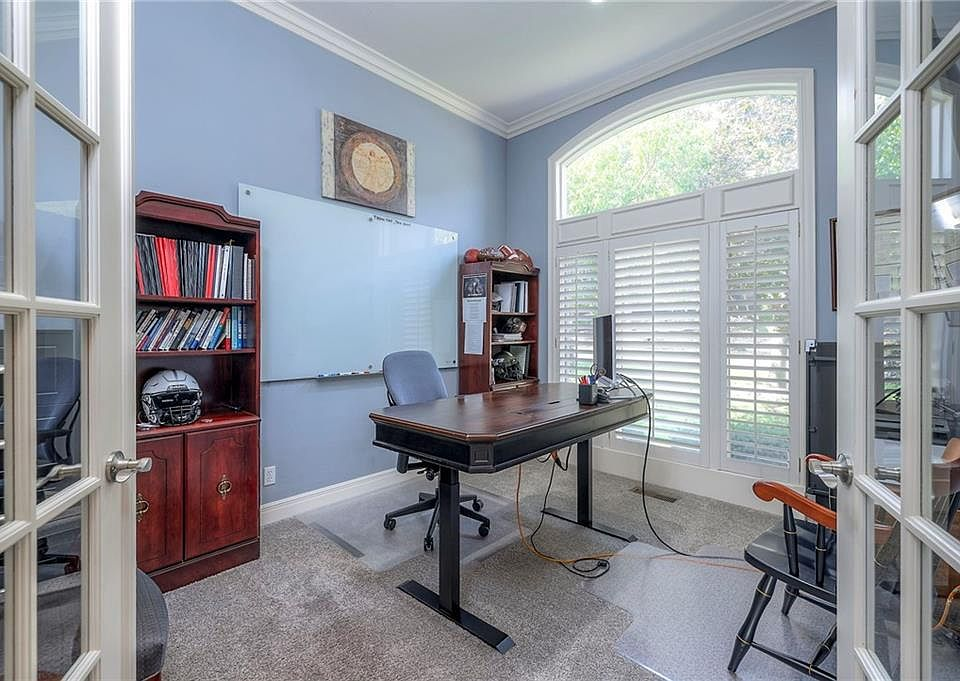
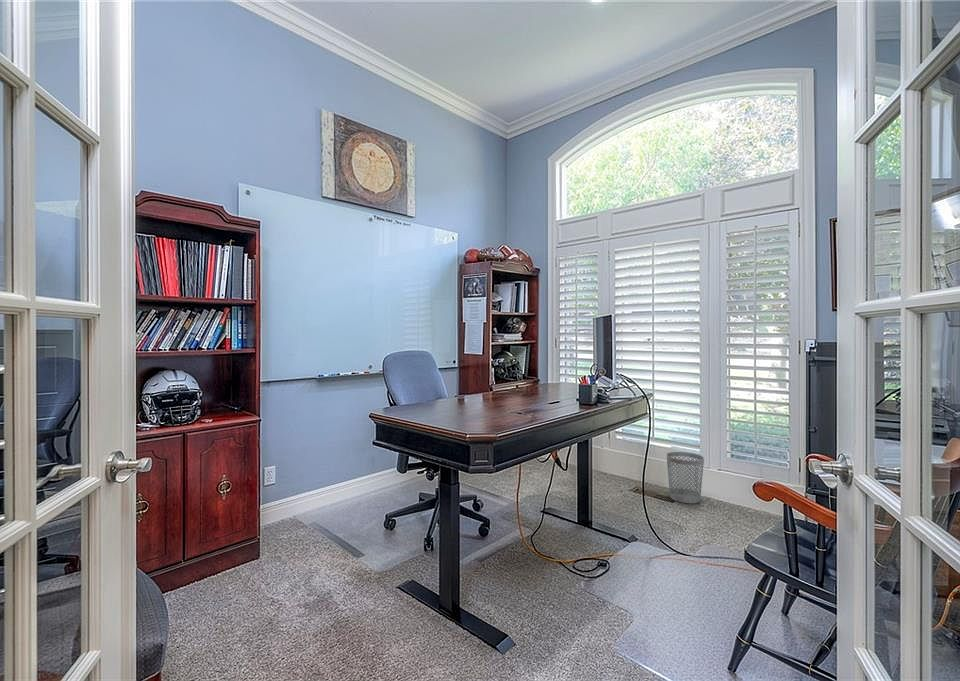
+ wastebasket (684, 477)
